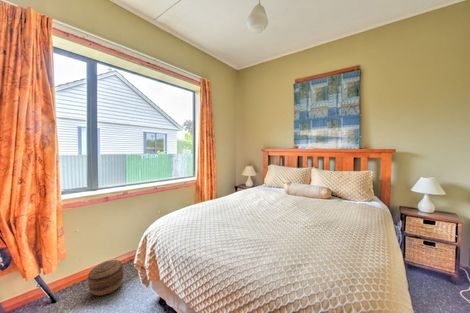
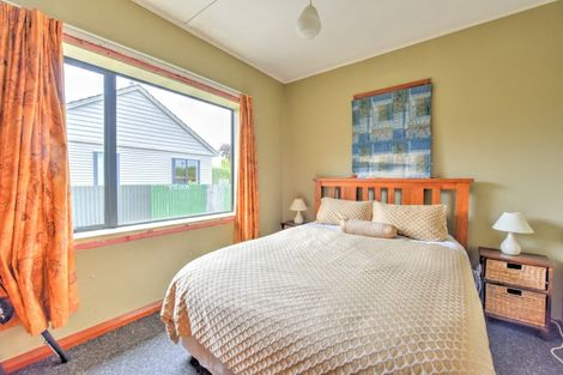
- basket (106, 276)
